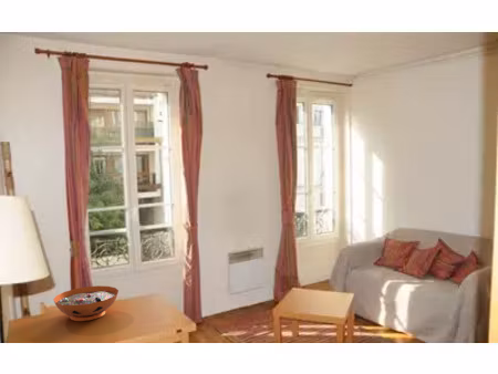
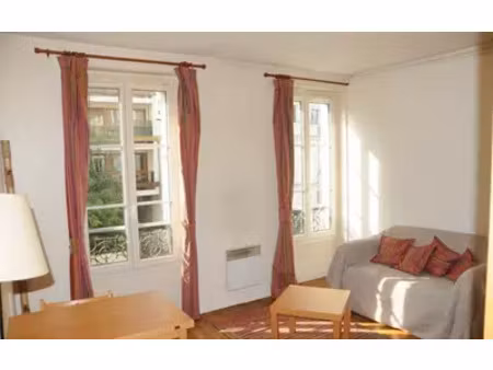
- decorative bowl (86, 304)
